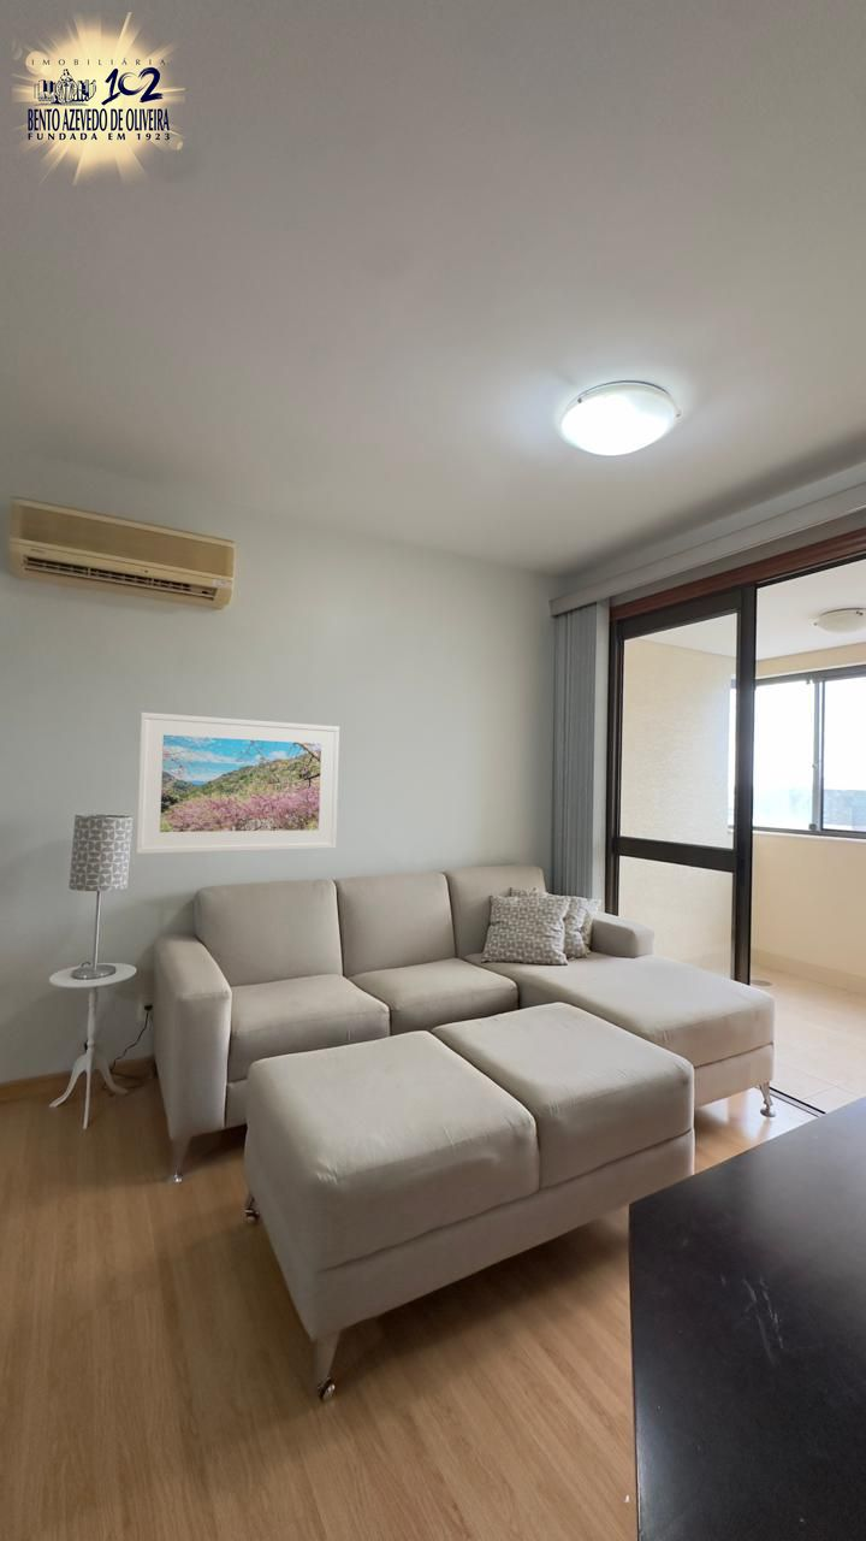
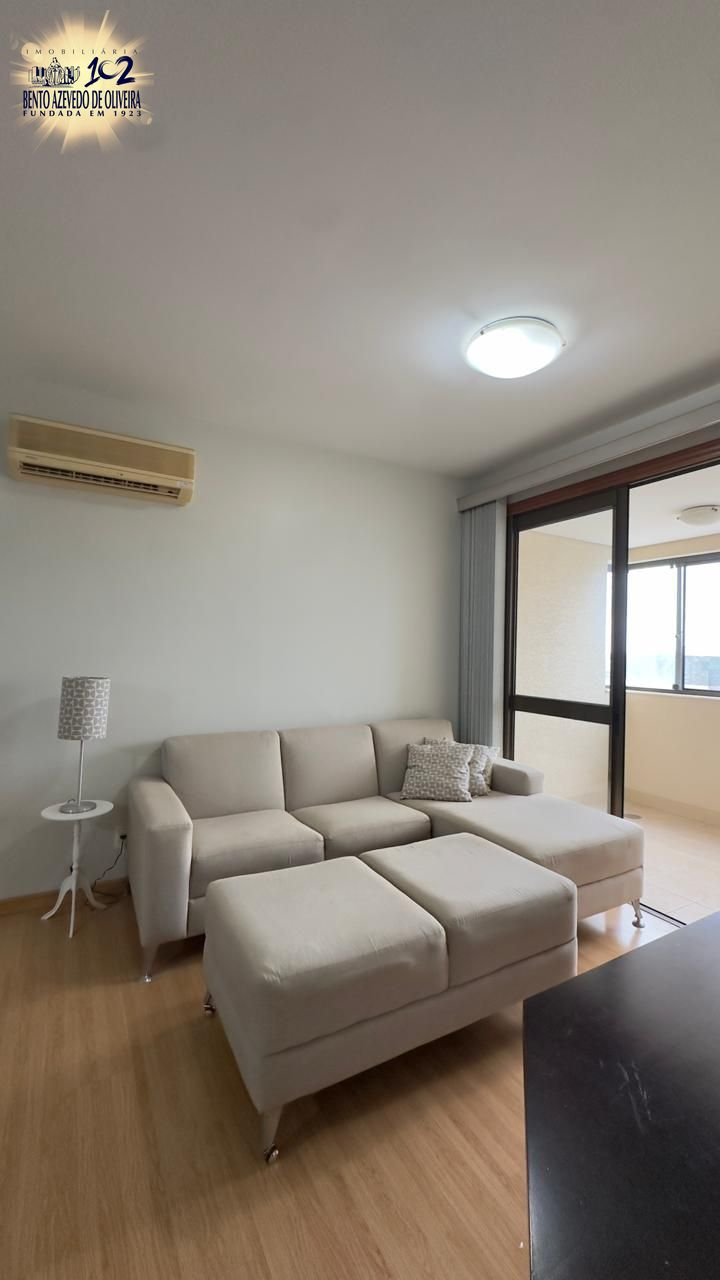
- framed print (244, 785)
